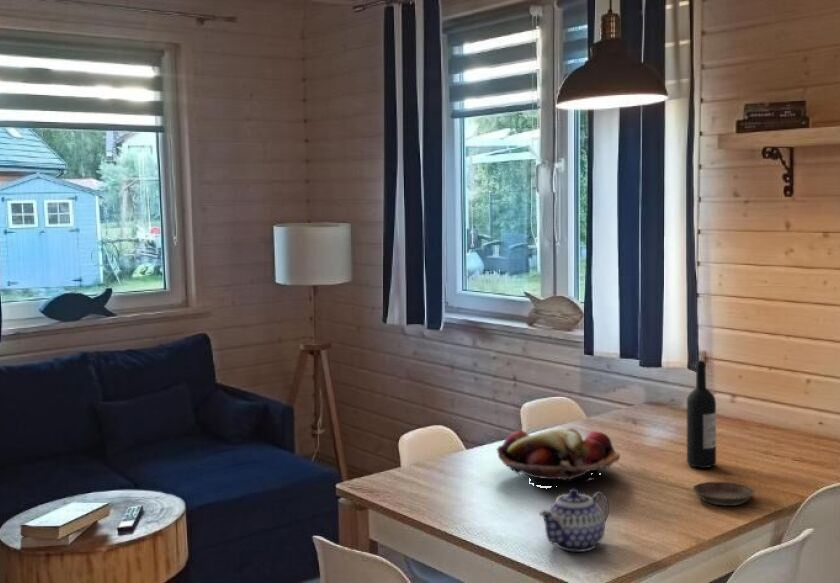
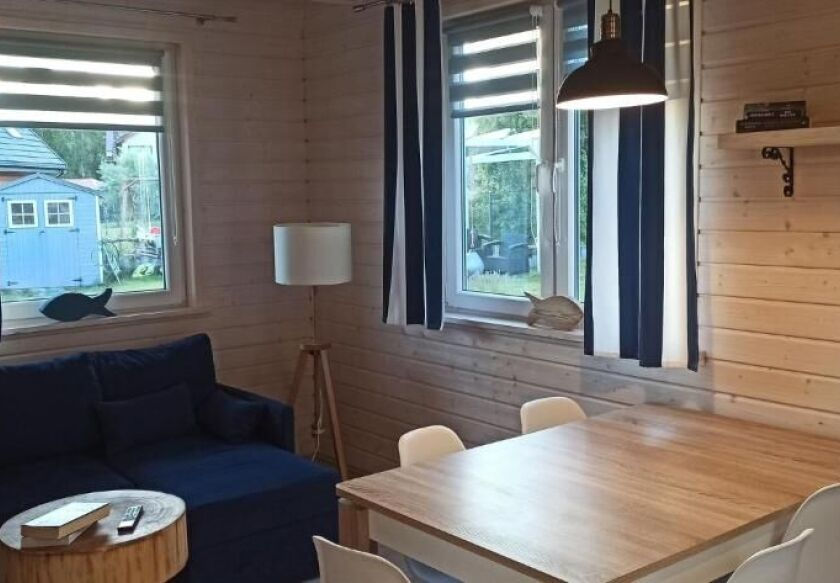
- saucer (723, 494)
- wine bottle (701, 413)
- teapot (575, 516)
- fruit basket (559, 452)
